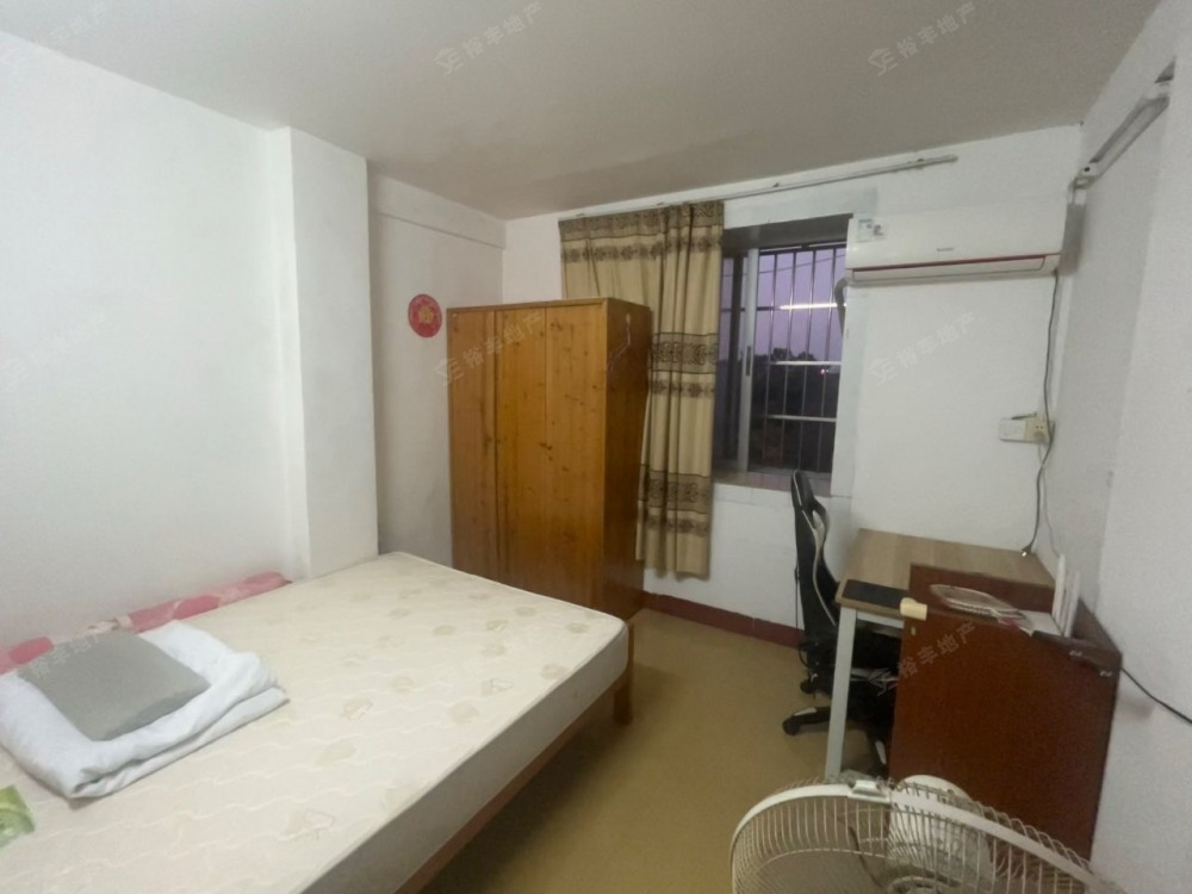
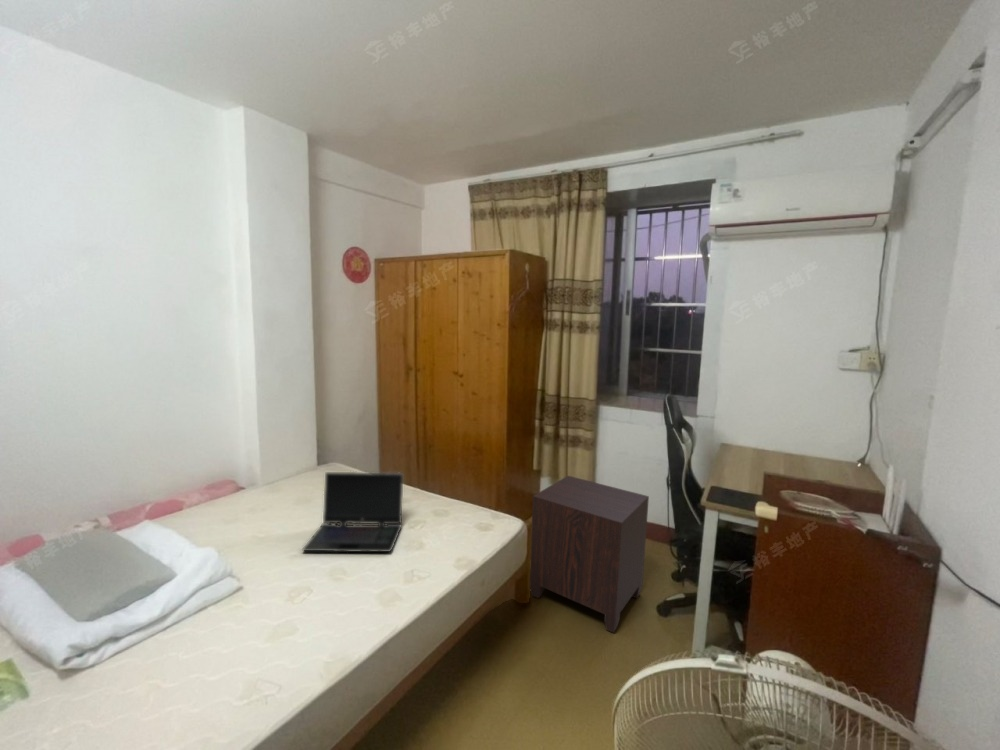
+ nightstand (589, 545)
+ laptop computer (356, 510)
